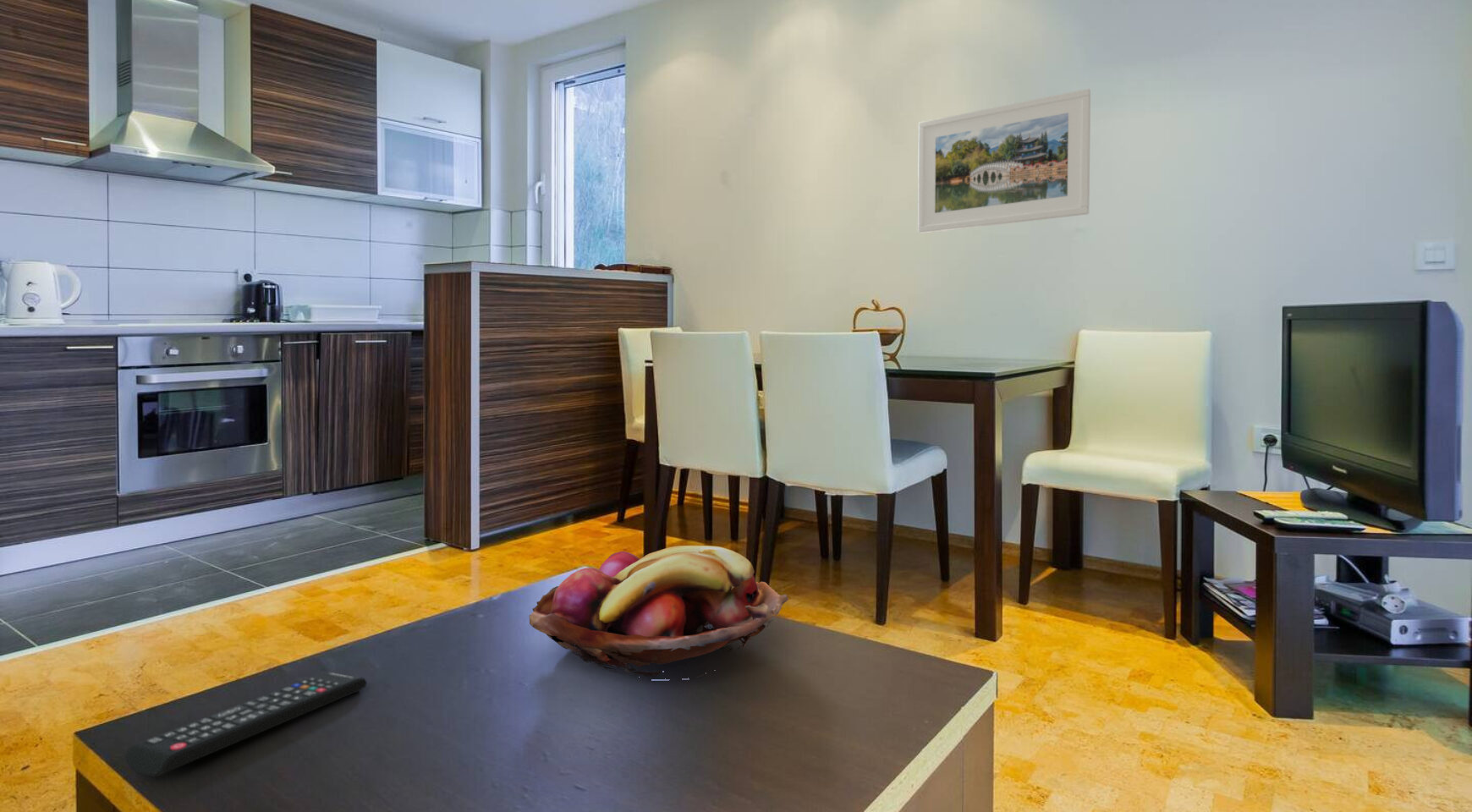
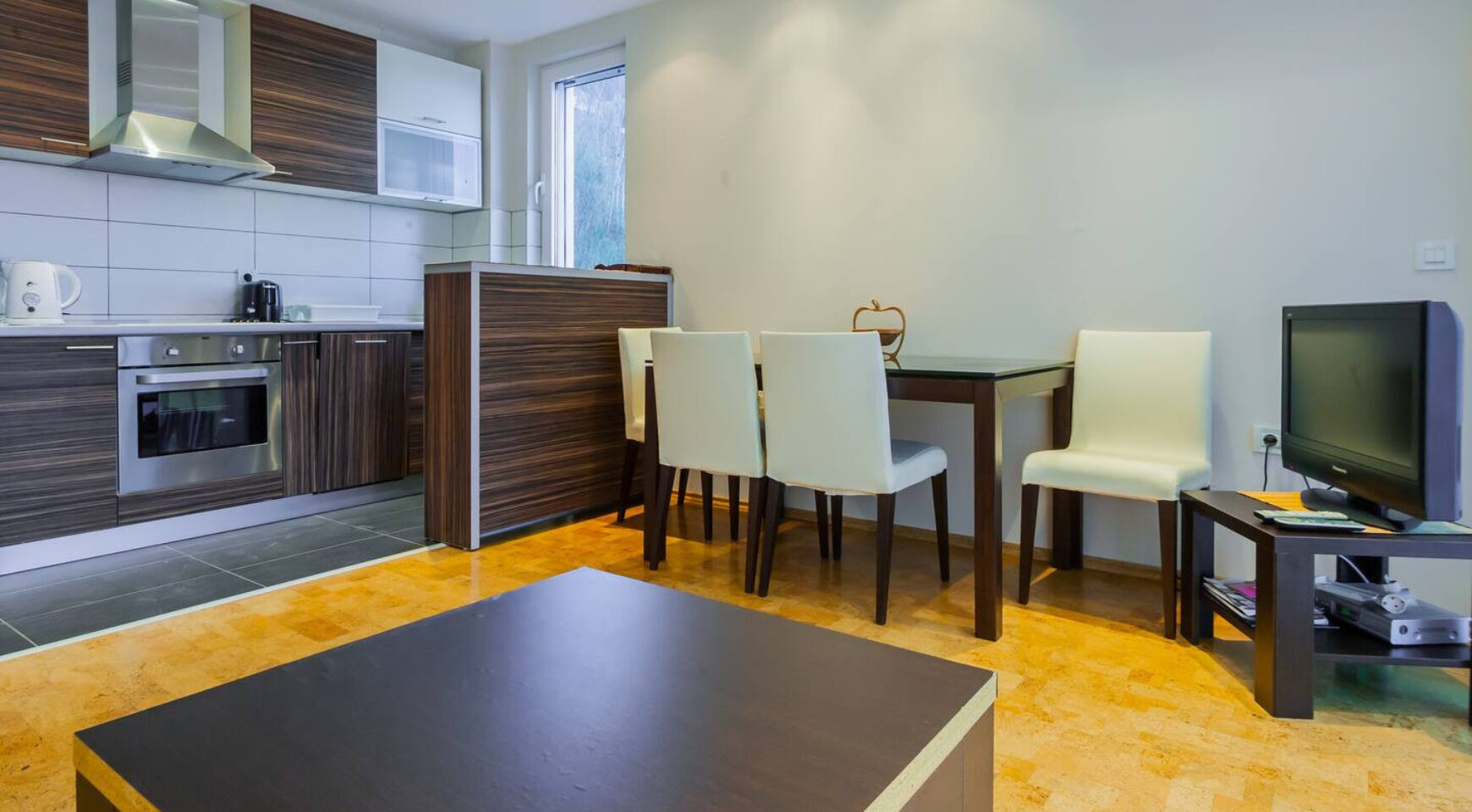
- fruit basket (659, 599)
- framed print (998, 165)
- remote control (259, 716)
